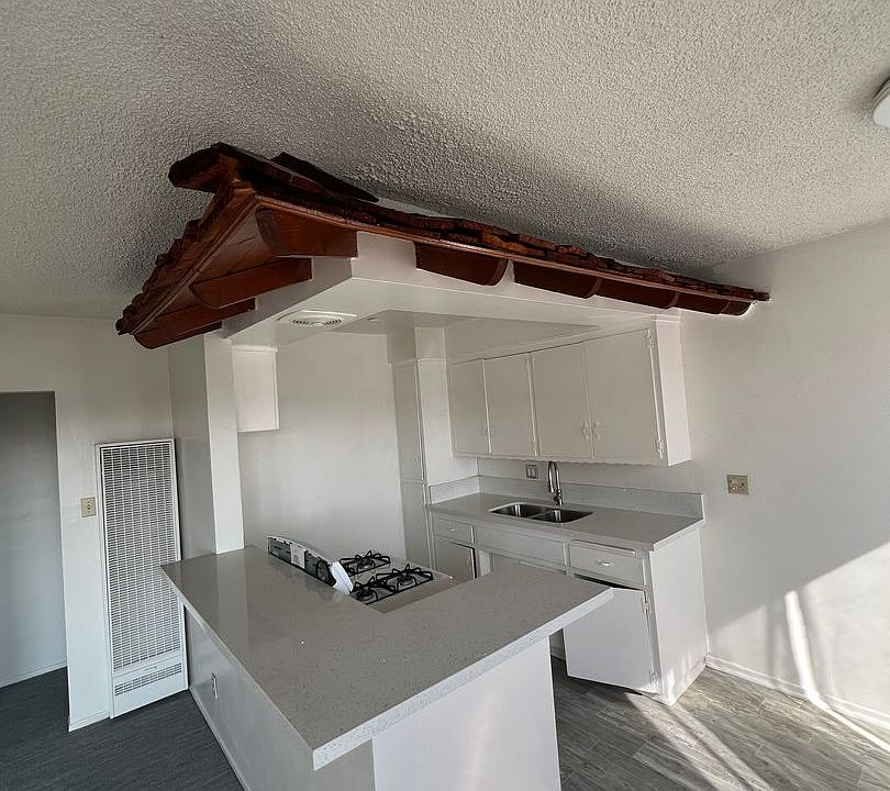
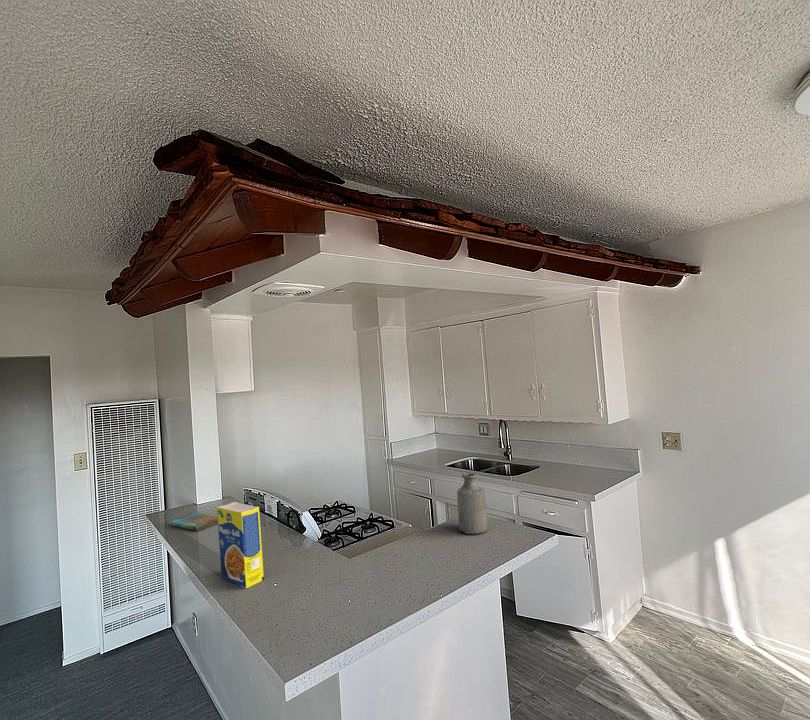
+ legume (240, 542)
+ dish towel (197, 520)
+ bottle (471, 501)
